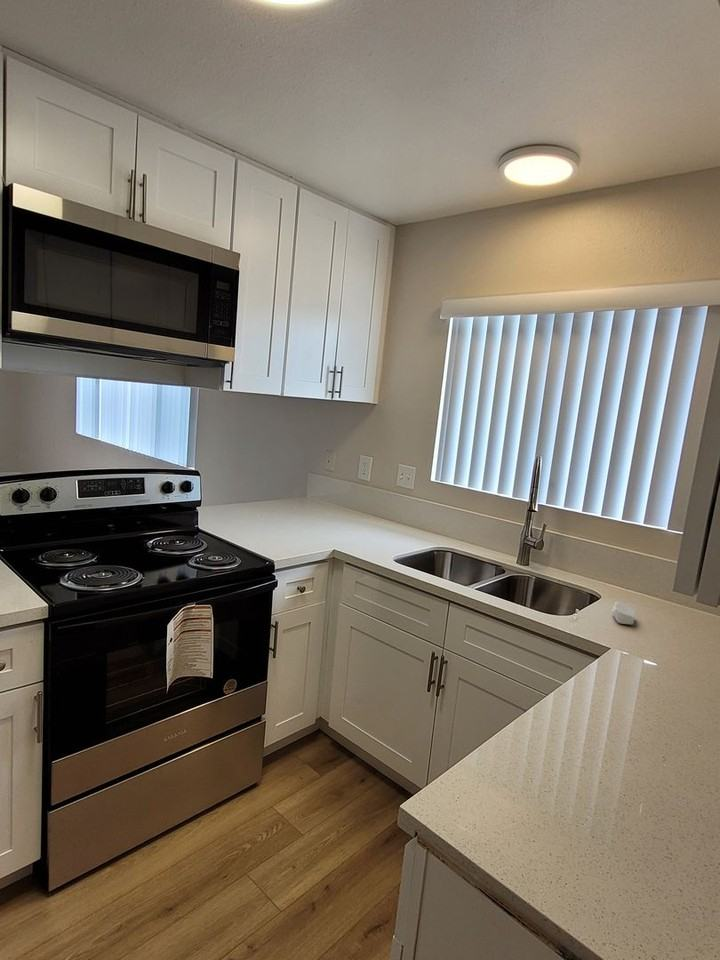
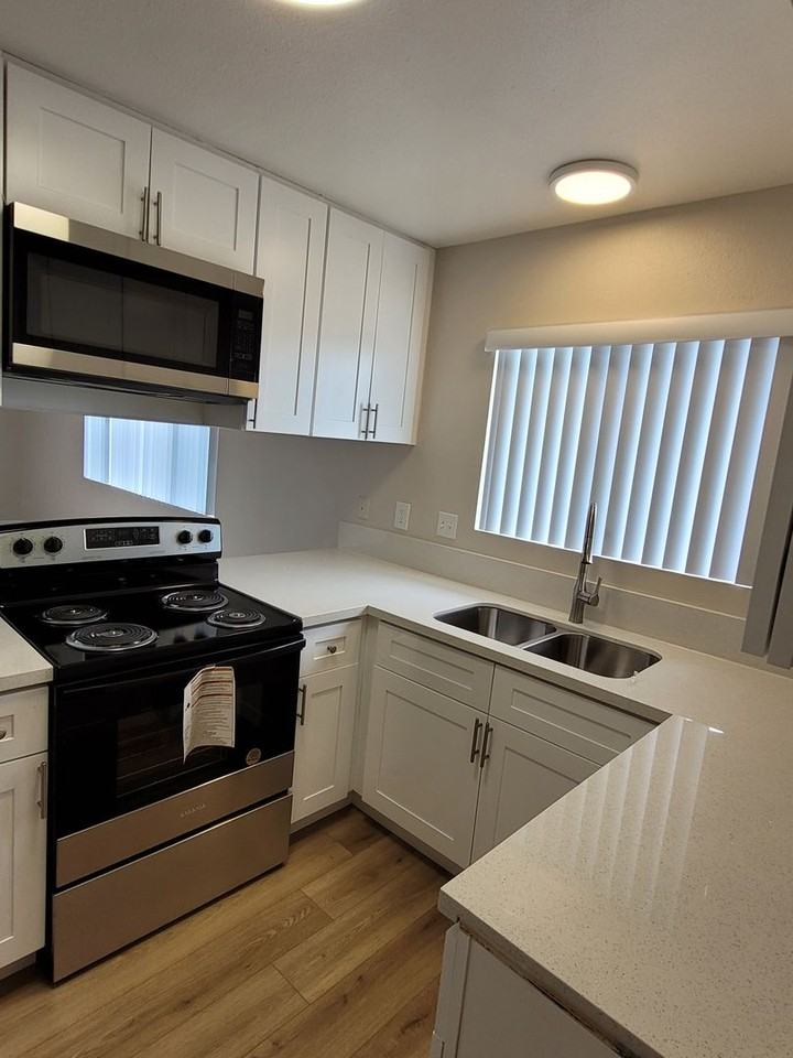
- soap bar (623, 613)
